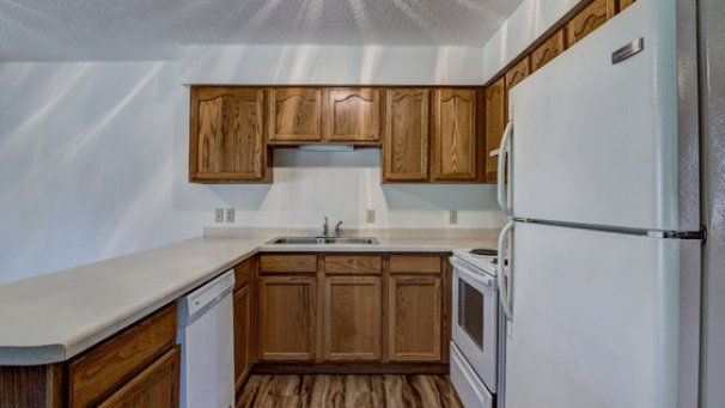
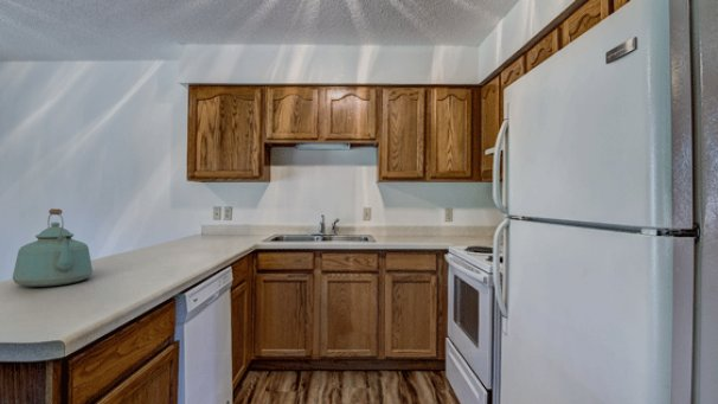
+ kettle (56, 245)
